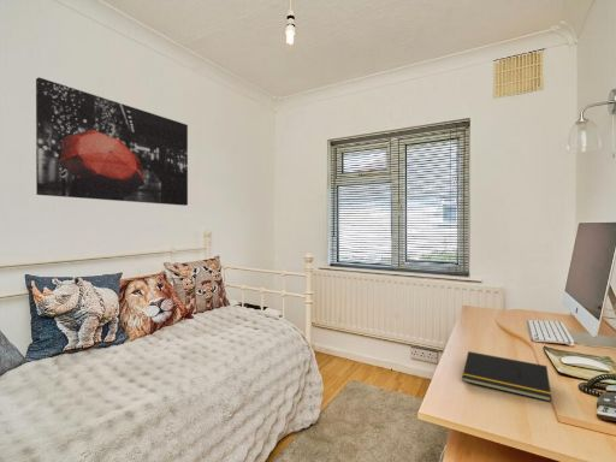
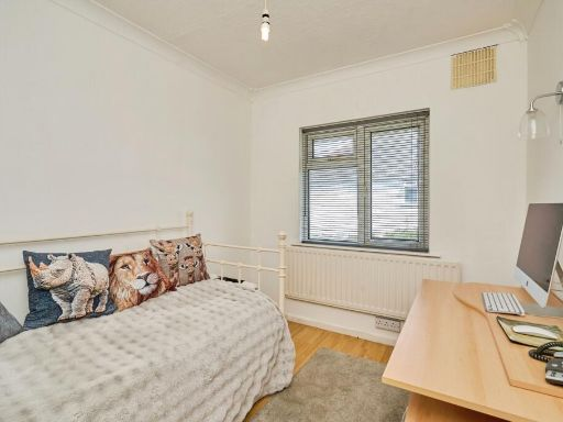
- notepad (504, 373)
- wall art (125, 153)
